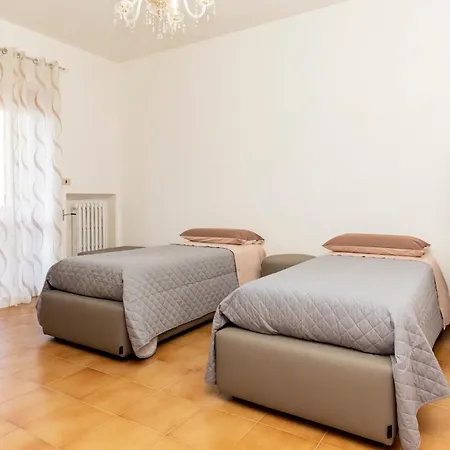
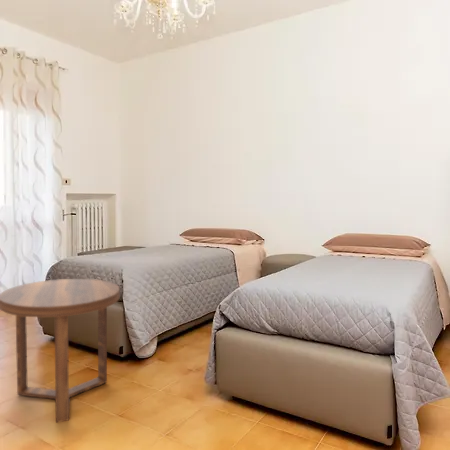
+ side table (62, 344)
